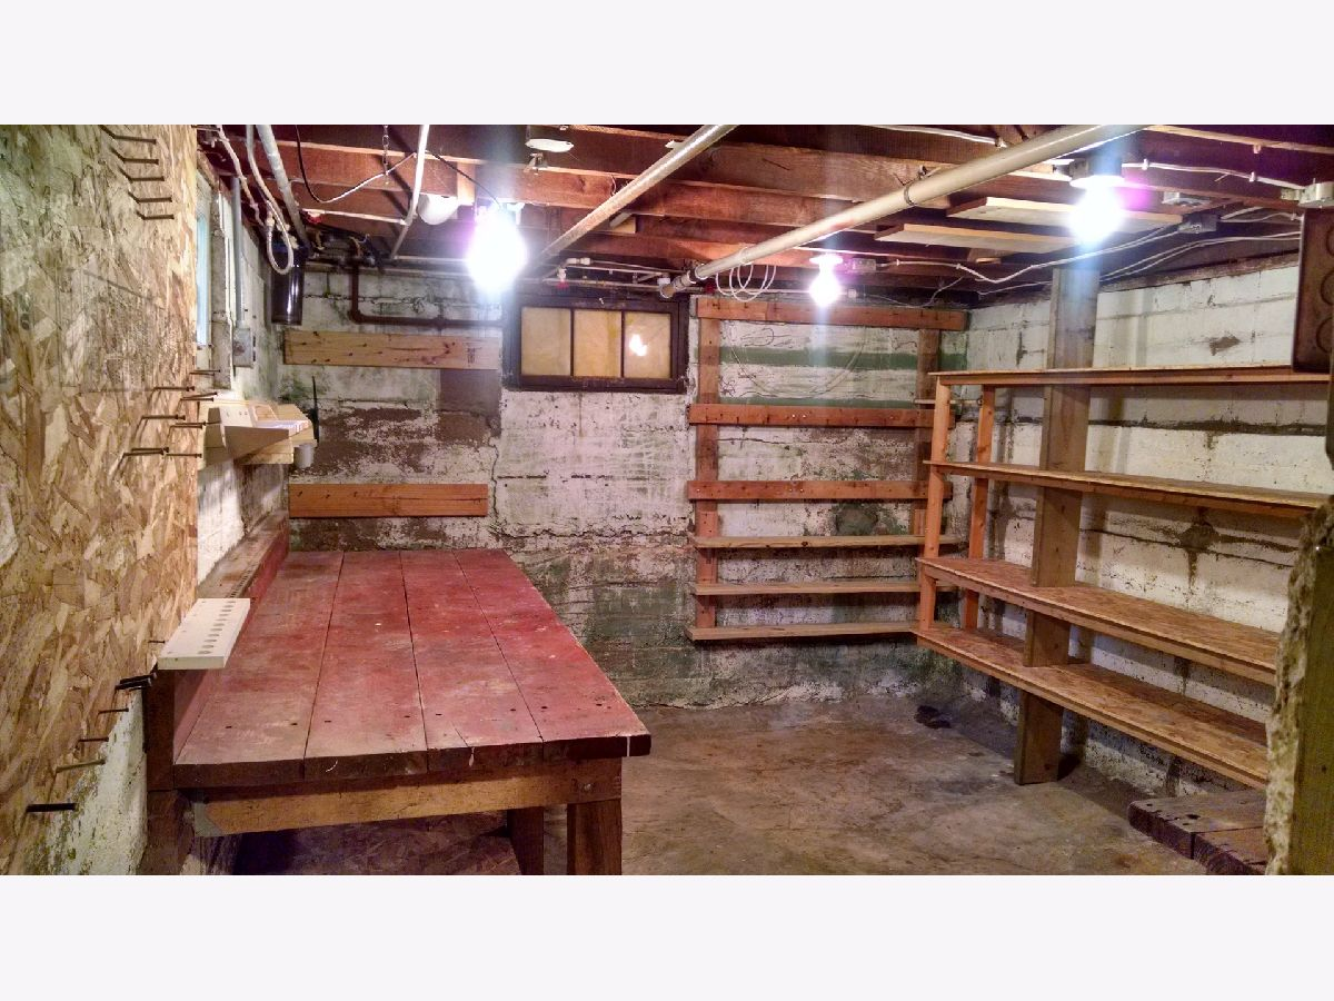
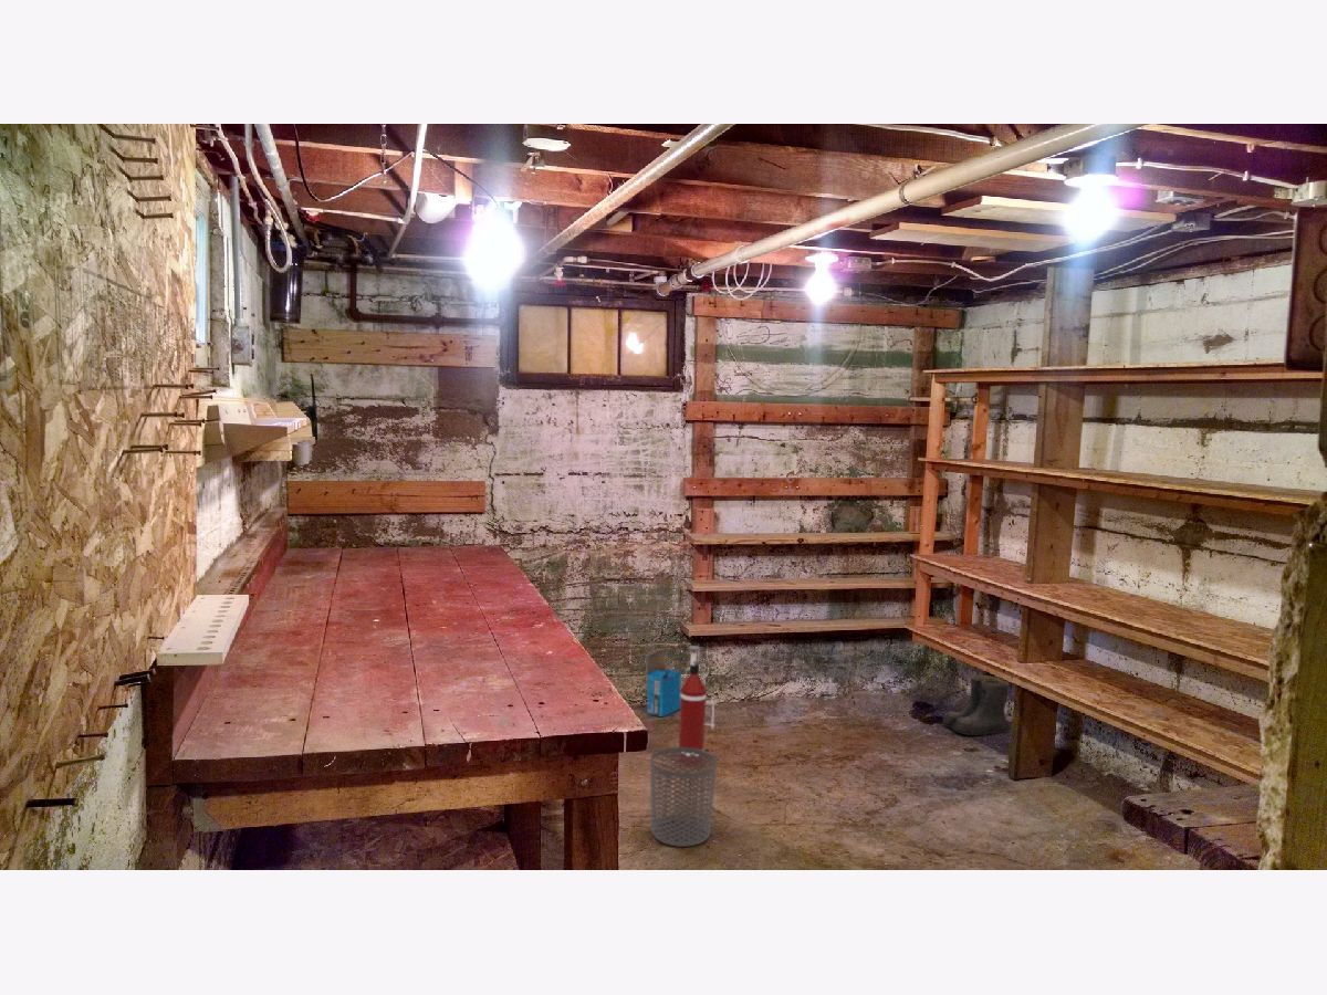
+ cardboard box (662, 681)
+ fire extinguisher (698, 705)
+ boots (975, 703)
+ waste bin (681, 797)
